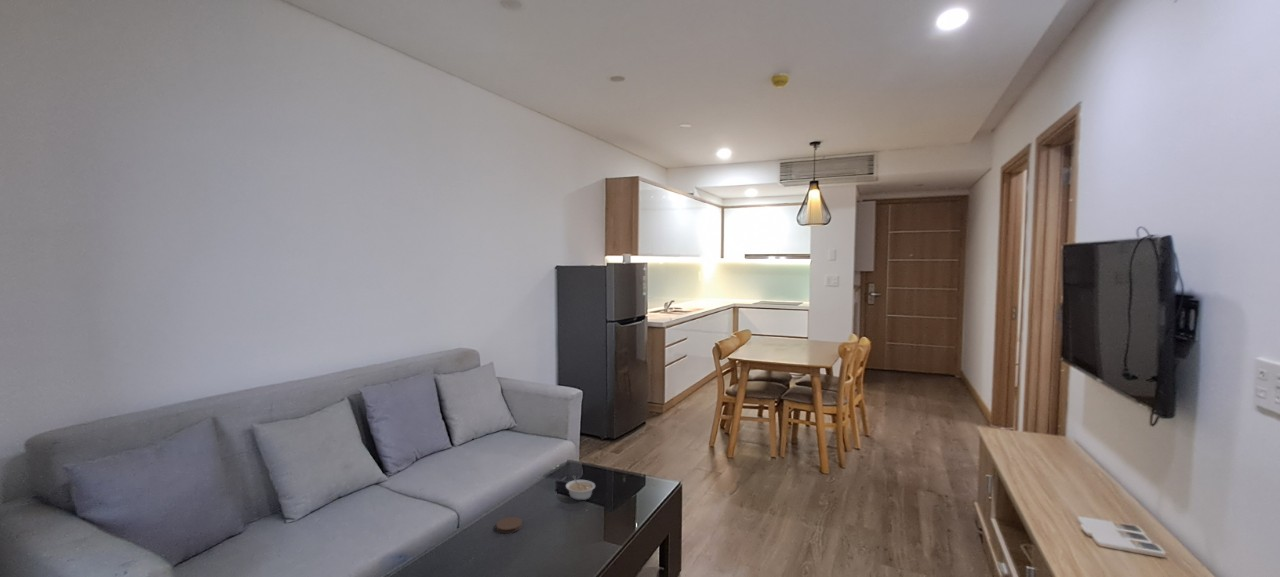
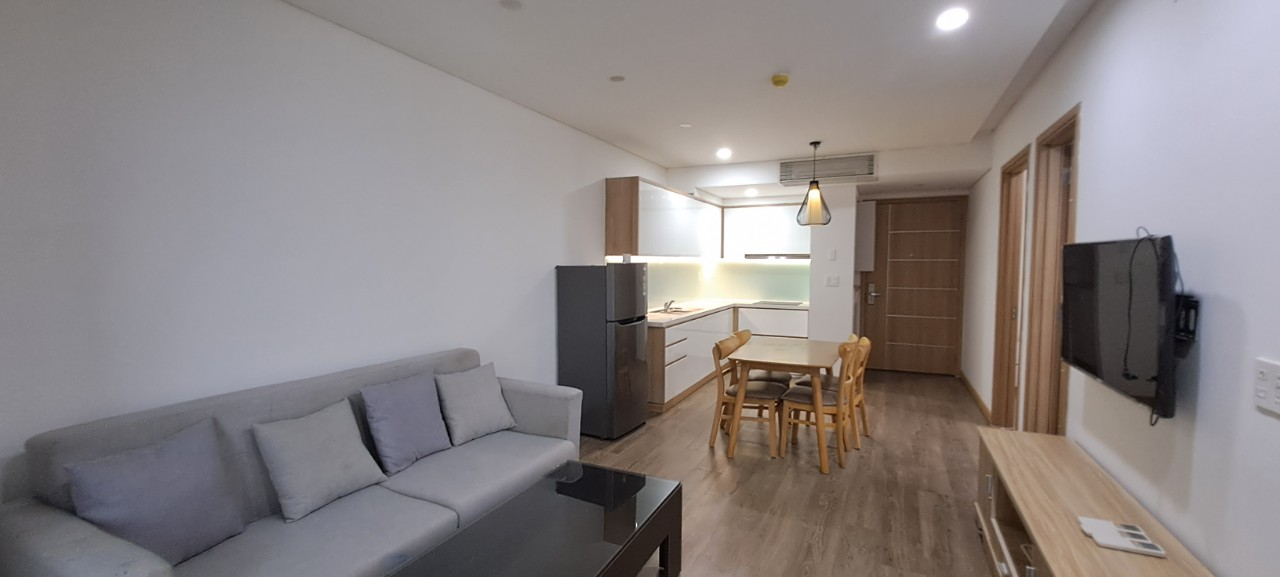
- coaster (509, 524)
- legume (579, 489)
